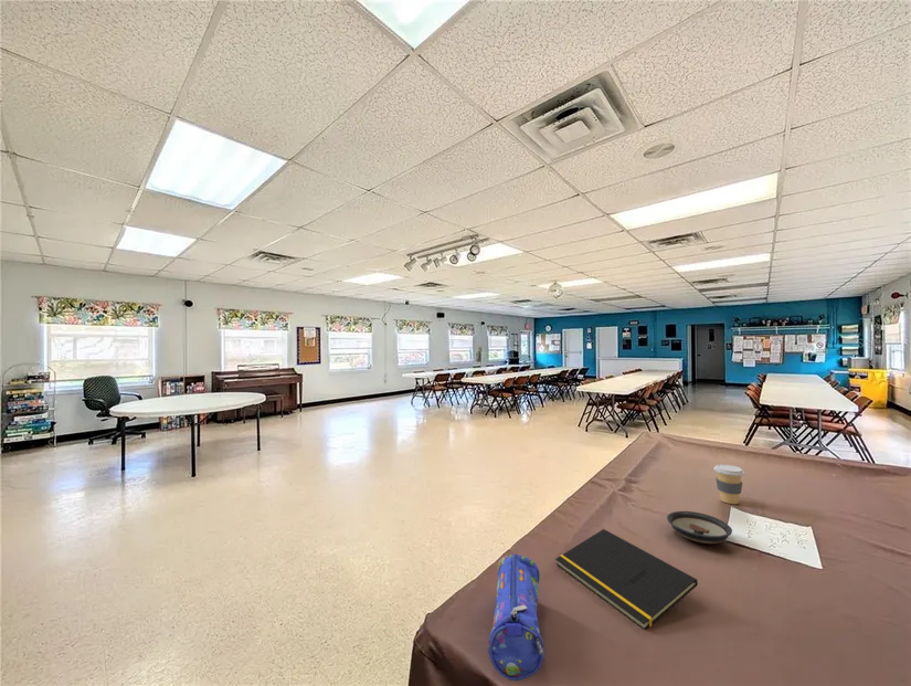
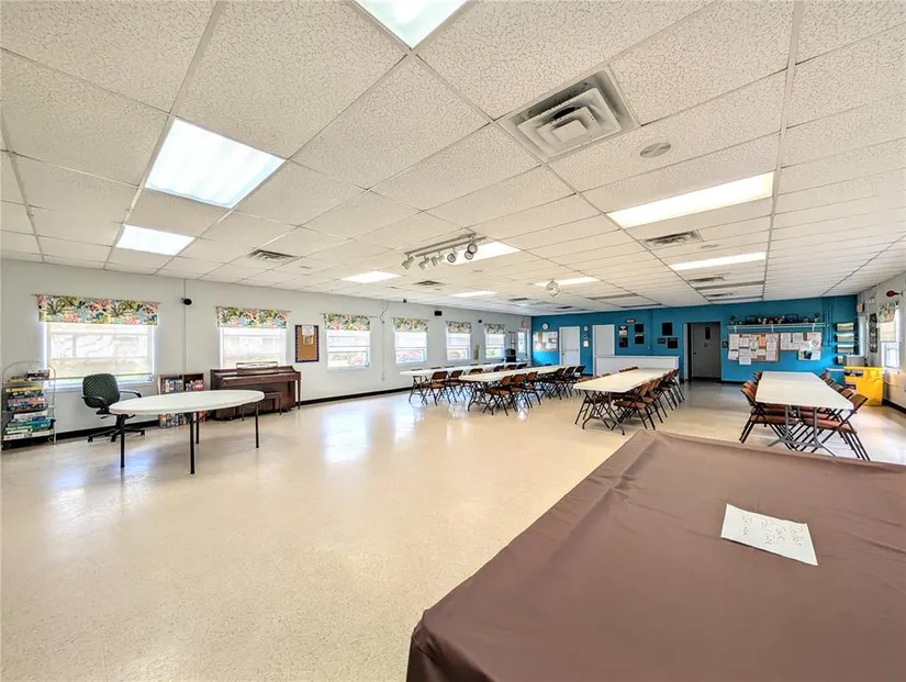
- coffee cup (729, 484)
- saucer (698, 529)
- pencil case (517, 605)
- notepad (621, 571)
